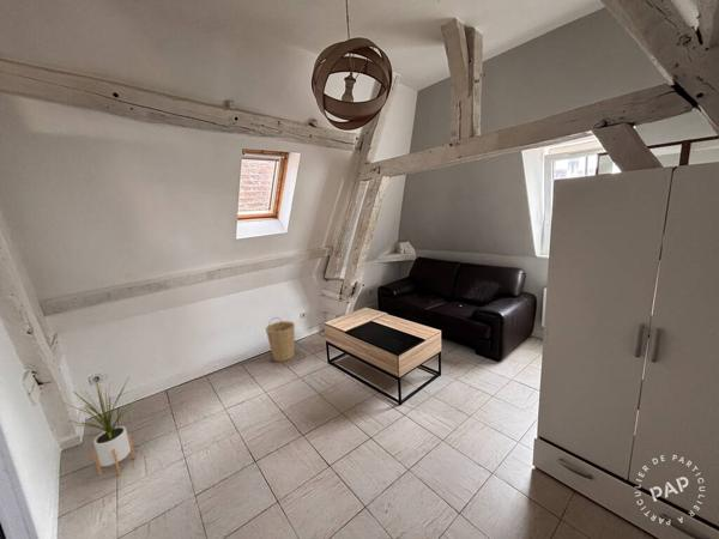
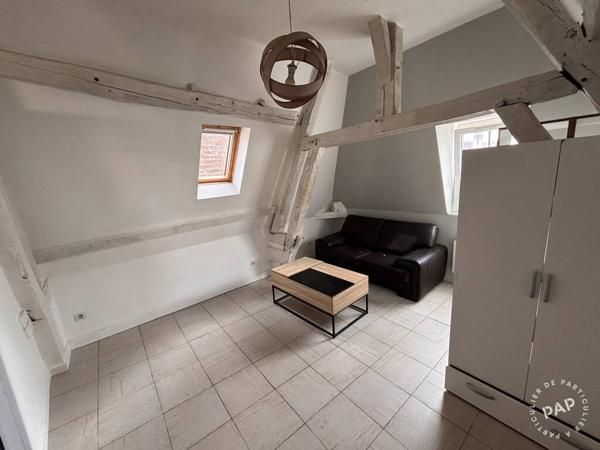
- basket (282, 338)
- house plant (108, 423)
